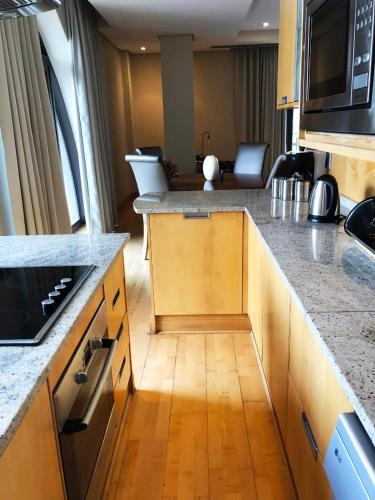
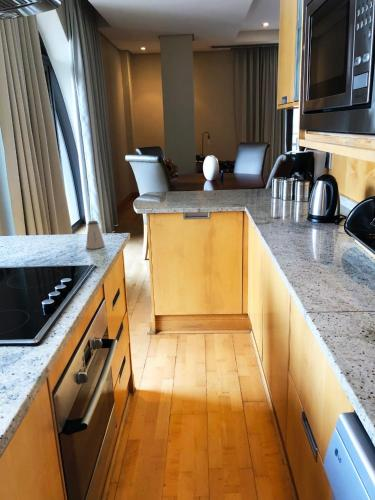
+ saltshaker (94, 234)
